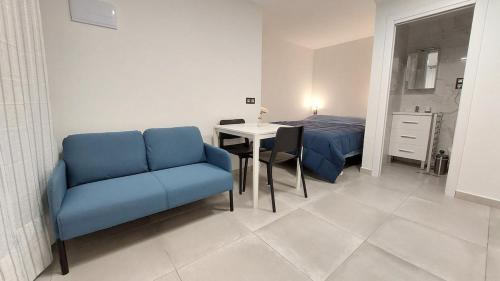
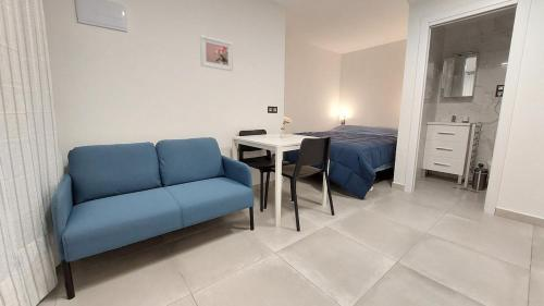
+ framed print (217, 53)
